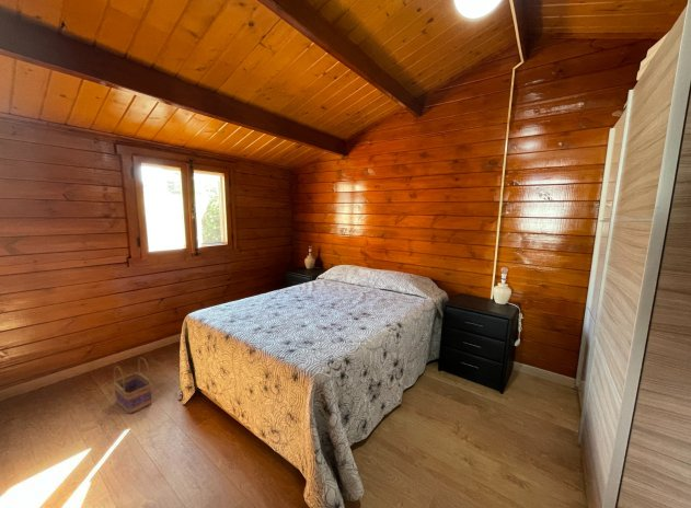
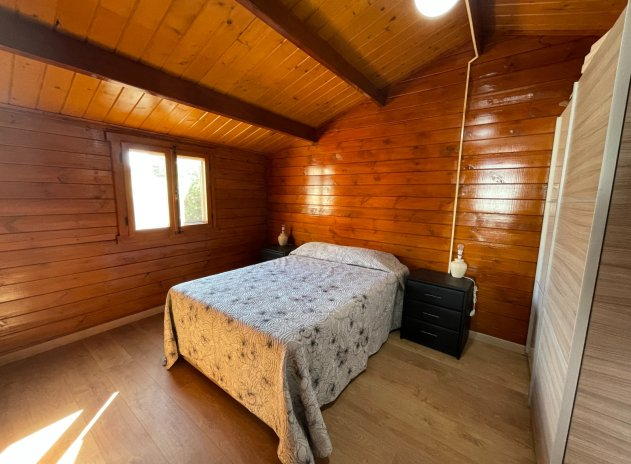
- basket (131, 382)
